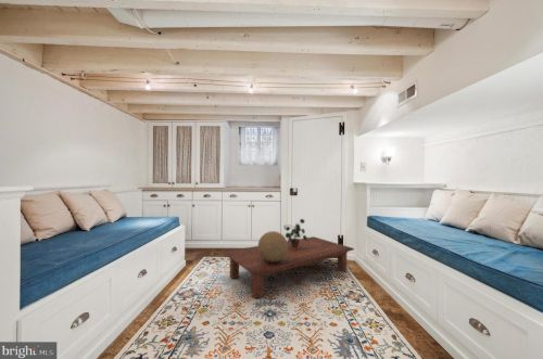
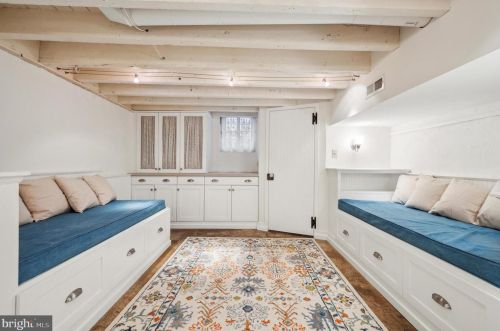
- coffee table (290, 261)
- potted plant (295, 232)
- decorative sphere (273, 246)
